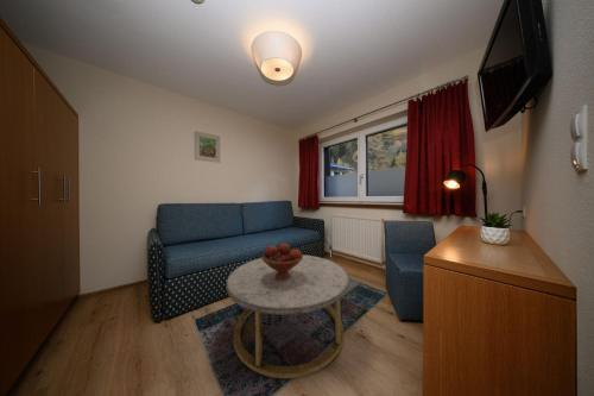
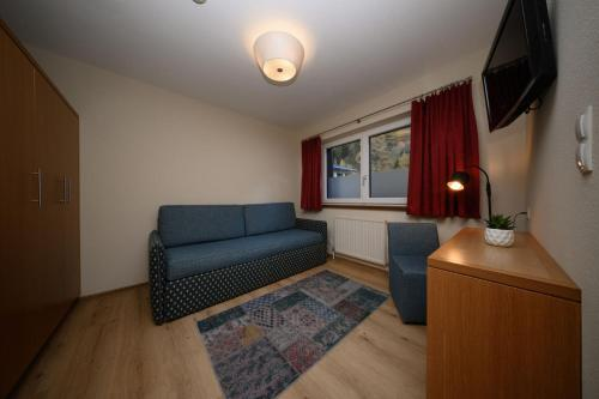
- fruit bowl (282, 262)
- coffee table (289, 298)
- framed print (207, 147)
